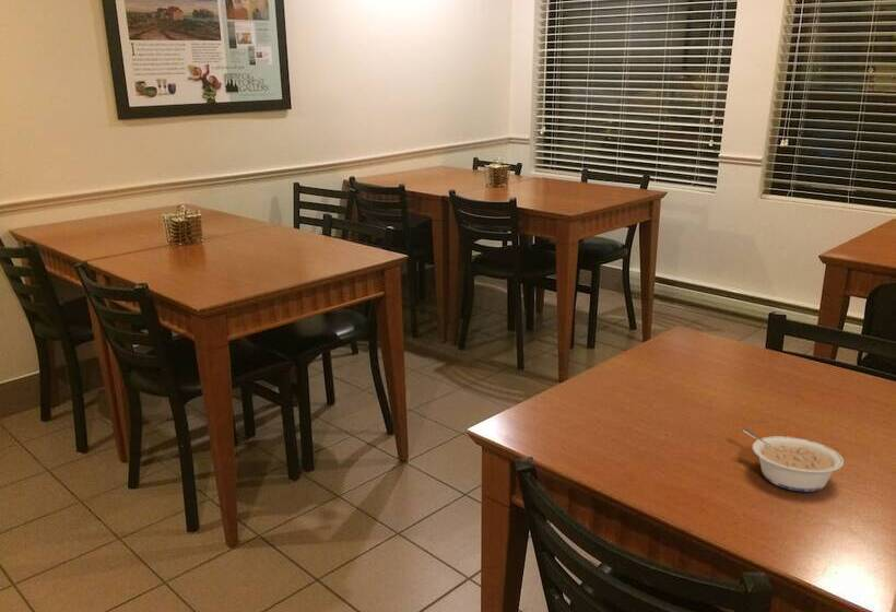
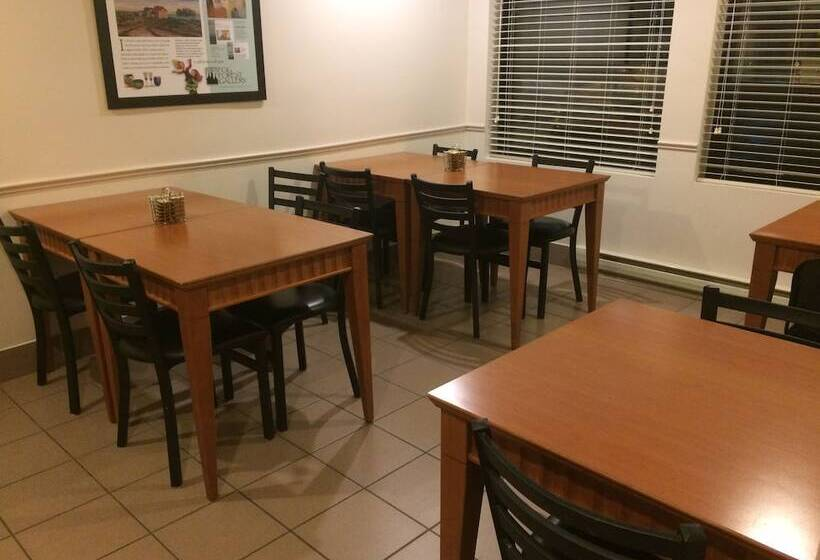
- legume (791, 462)
